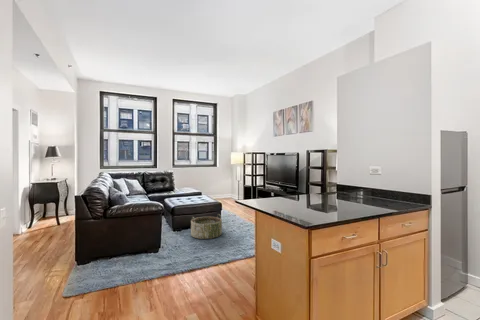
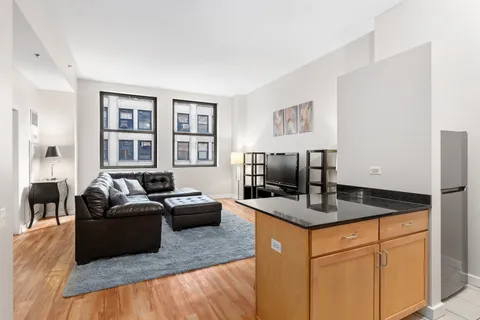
- basket (206, 224)
